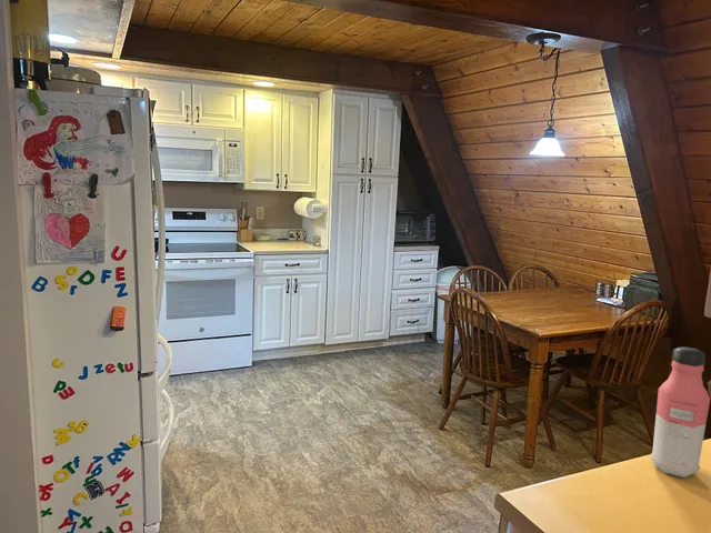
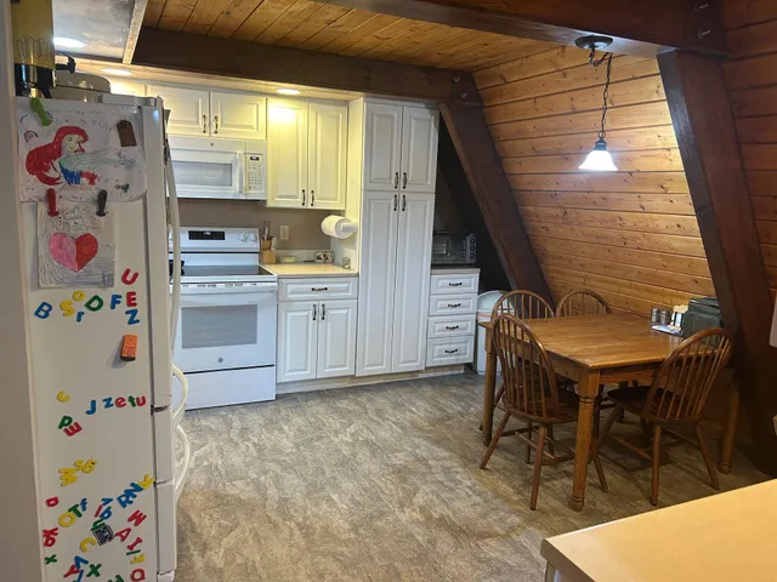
- water bottle (681, 410)
